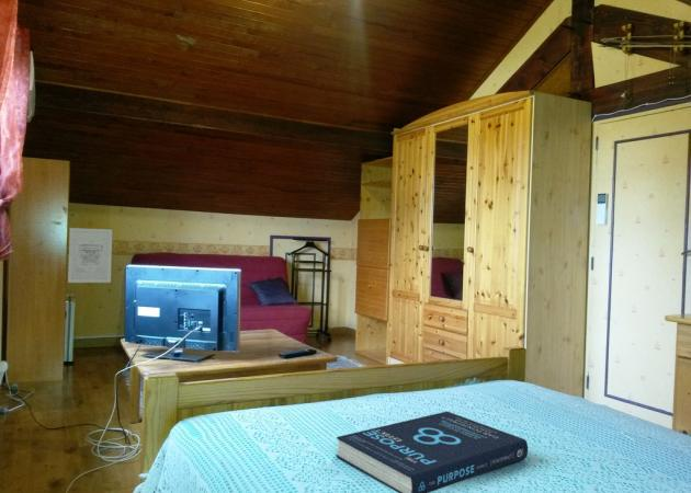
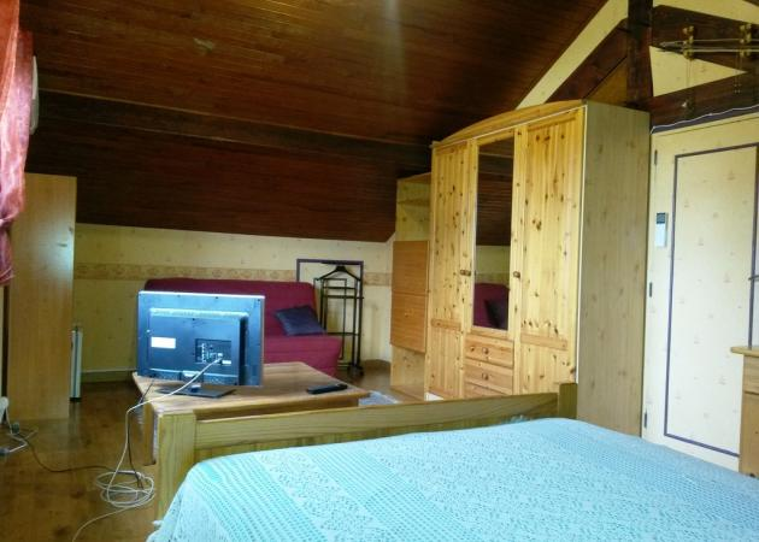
- book (432, 448)
- wall art (90, 255)
